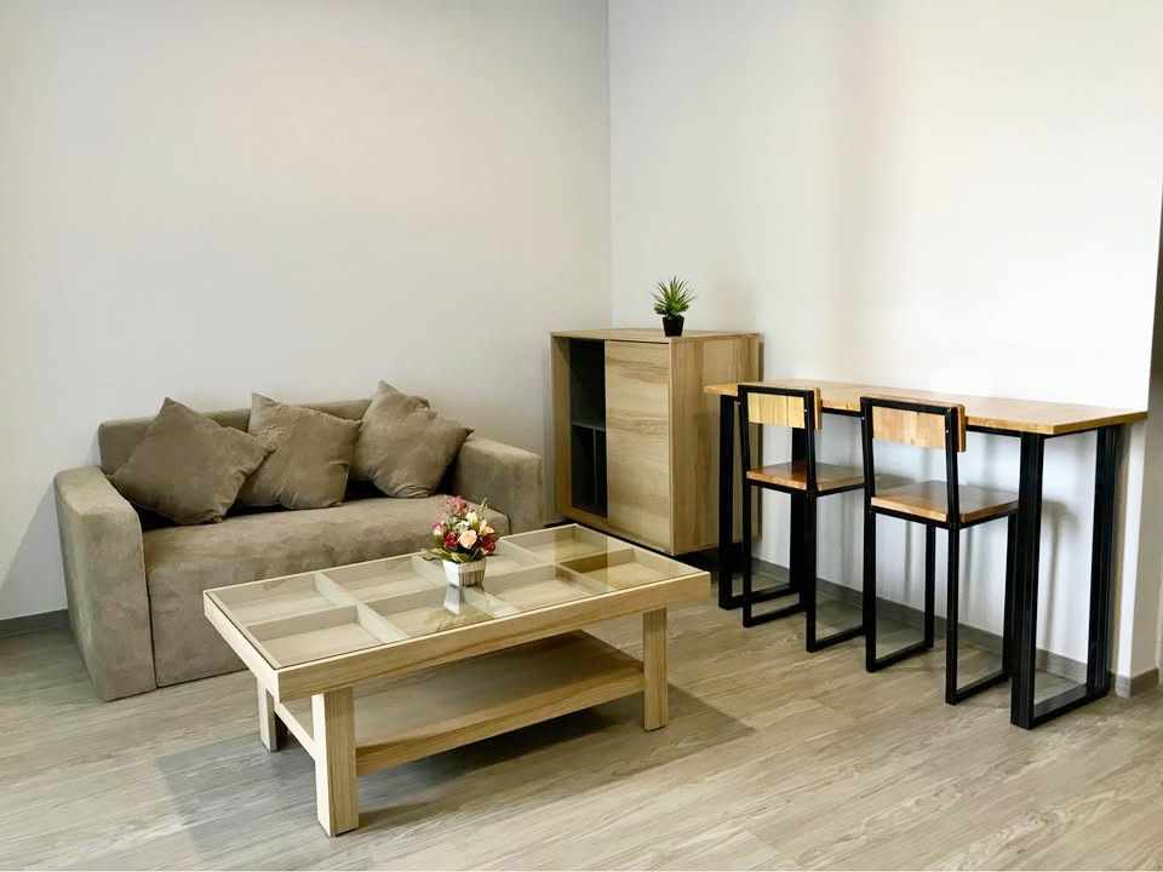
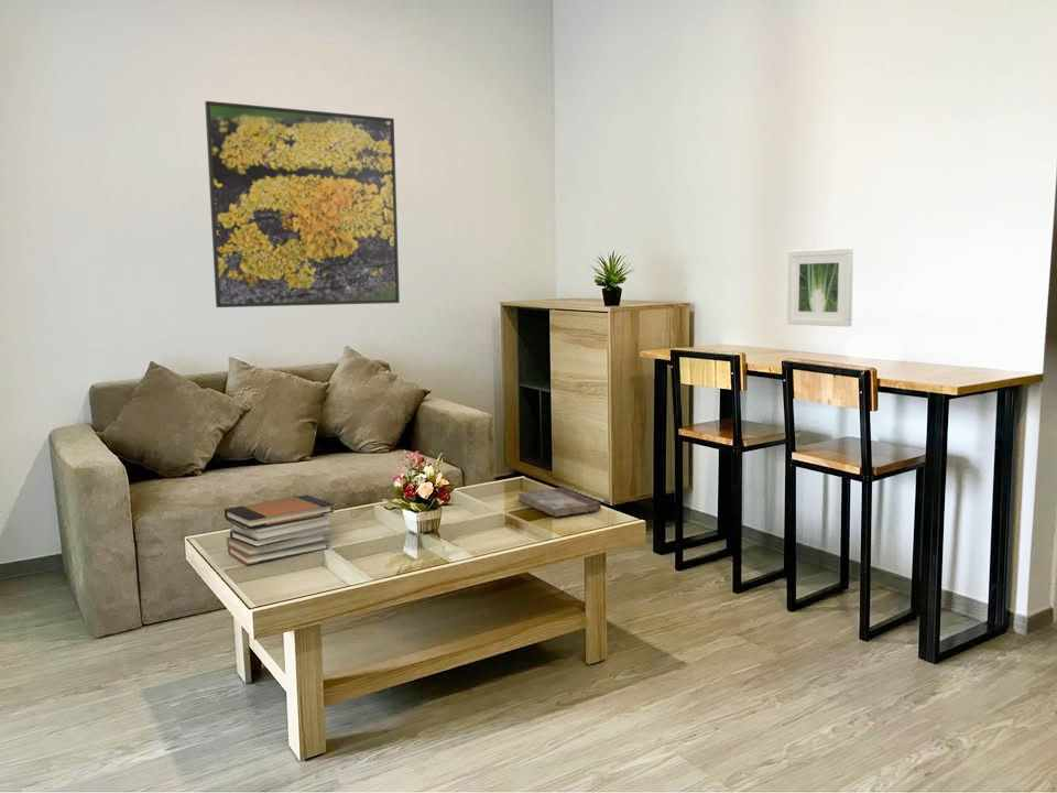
+ book stack (280, 528)
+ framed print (308, 208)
+ book (558, 501)
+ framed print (818, 287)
